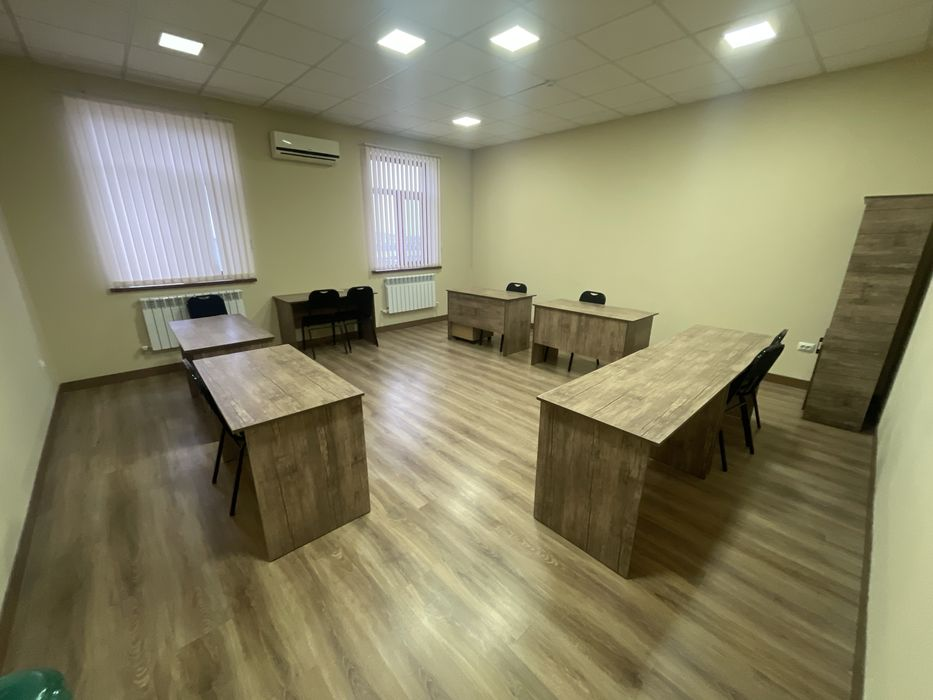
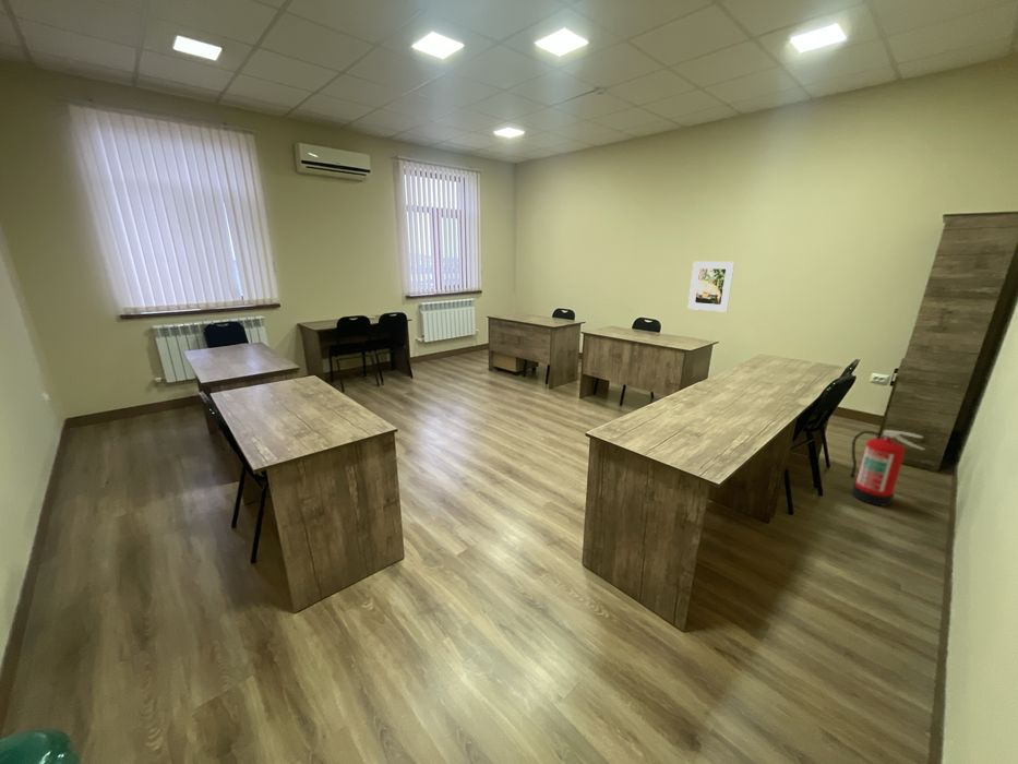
+ fire extinguisher (881, 463)
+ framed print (709, 286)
